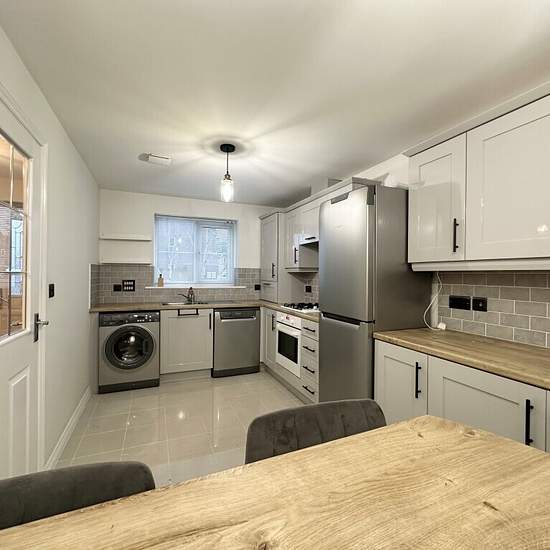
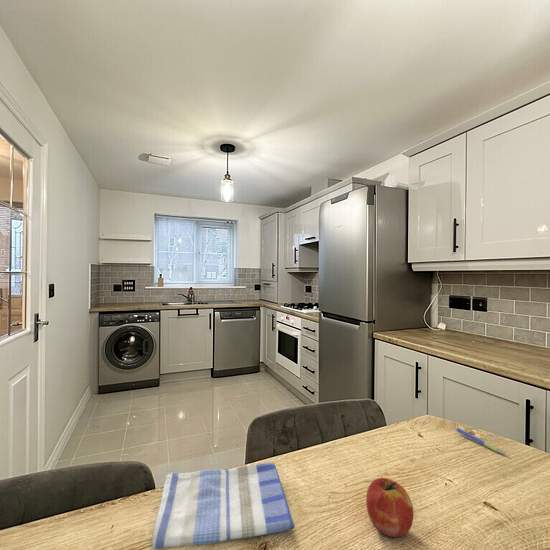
+ pen (478, 440)
+ dish towel (223, 498)
+ apple (388, 503)
